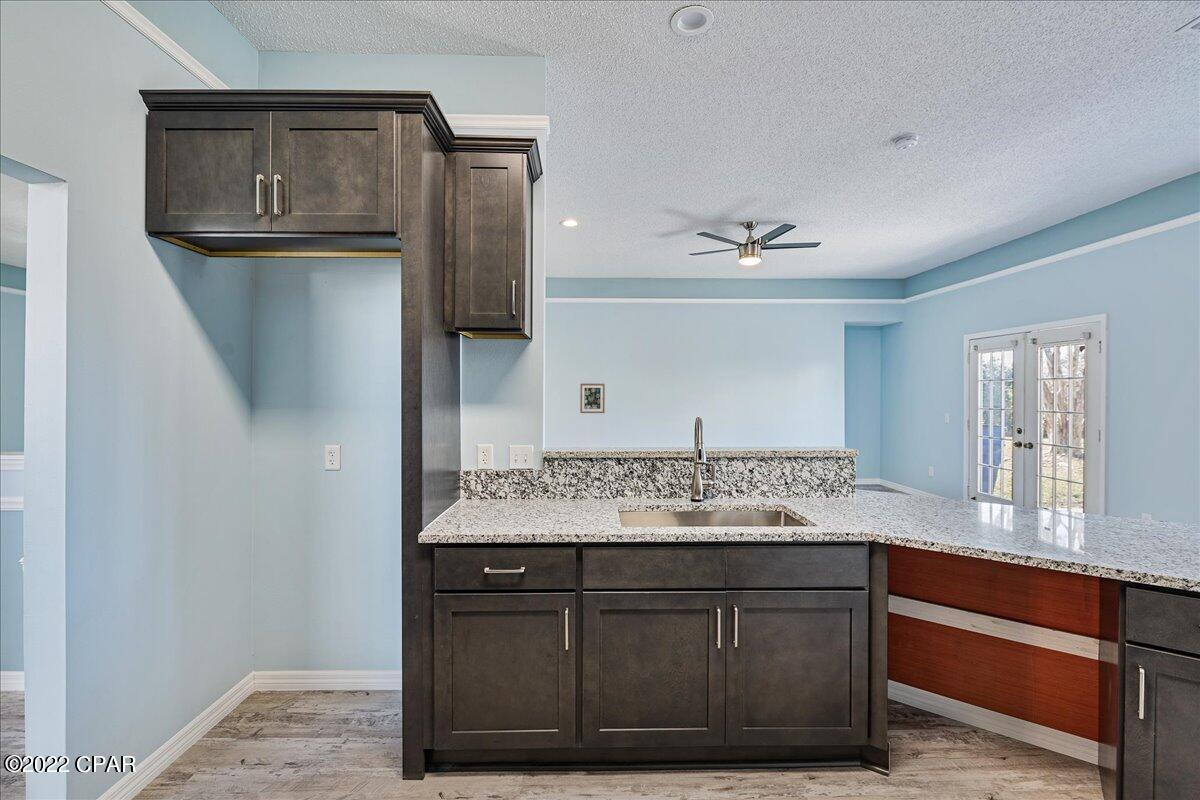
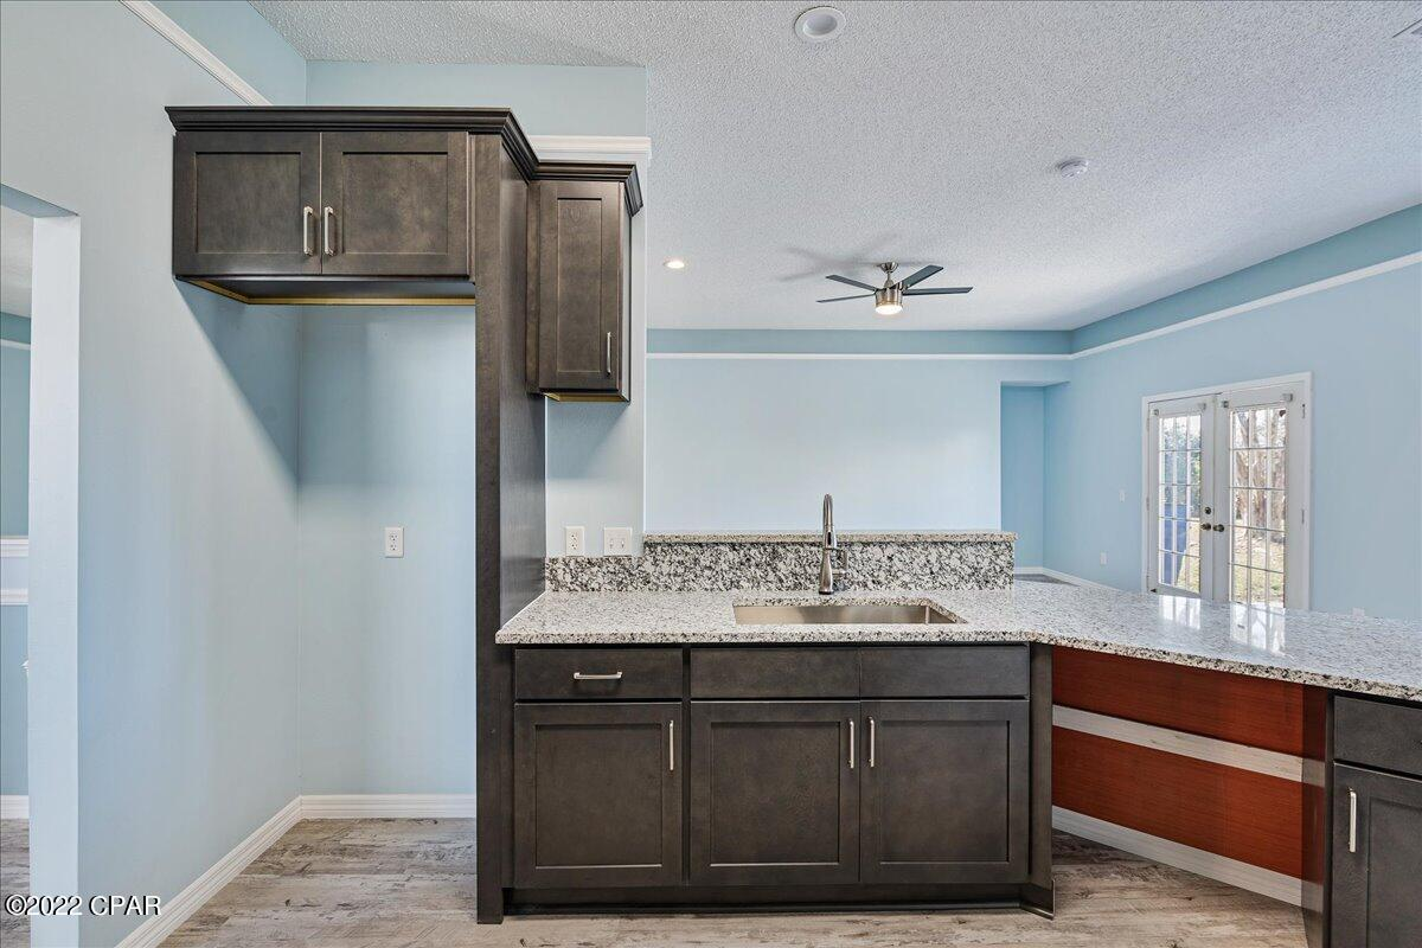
- wall art (592, 398)
